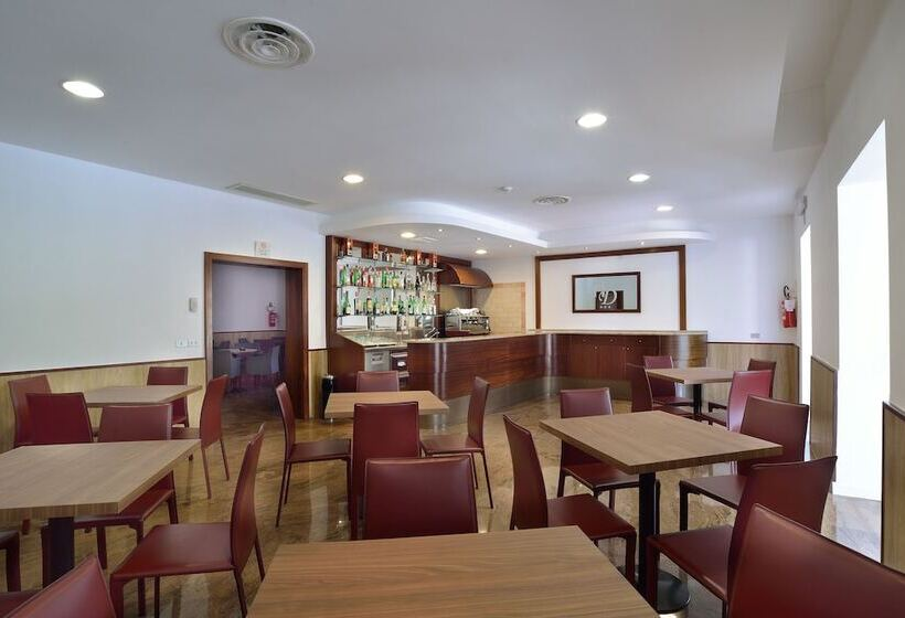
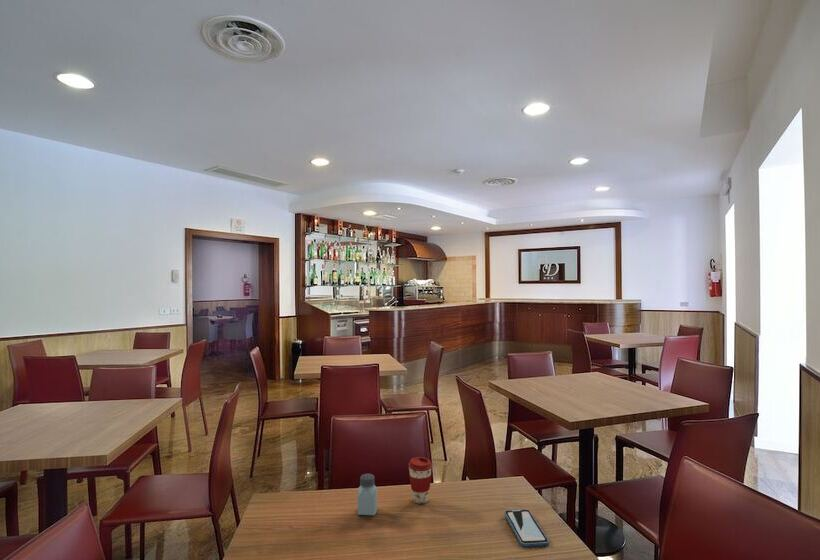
+ coffee cup (420, 480)
+ smartphone (525, 526)
+ saltshaker (367, 493)
